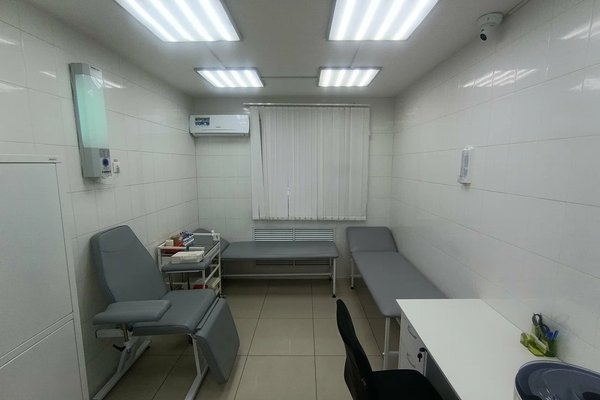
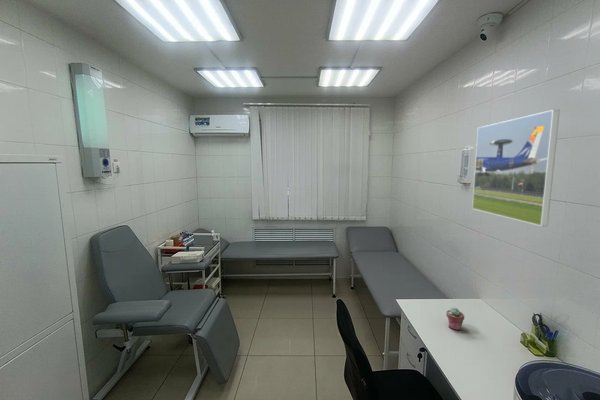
+ potted succulent (455, 317)
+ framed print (507, 169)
